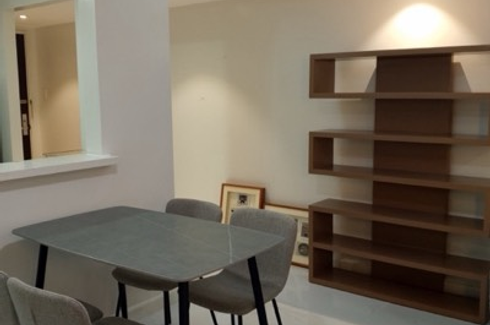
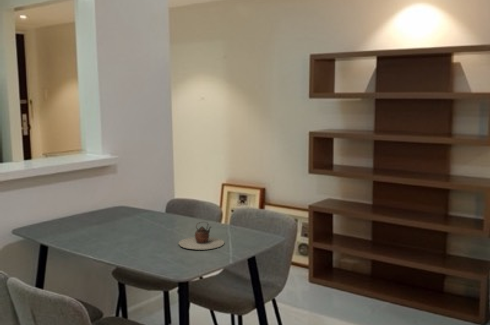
+ teapot (201, 232)
